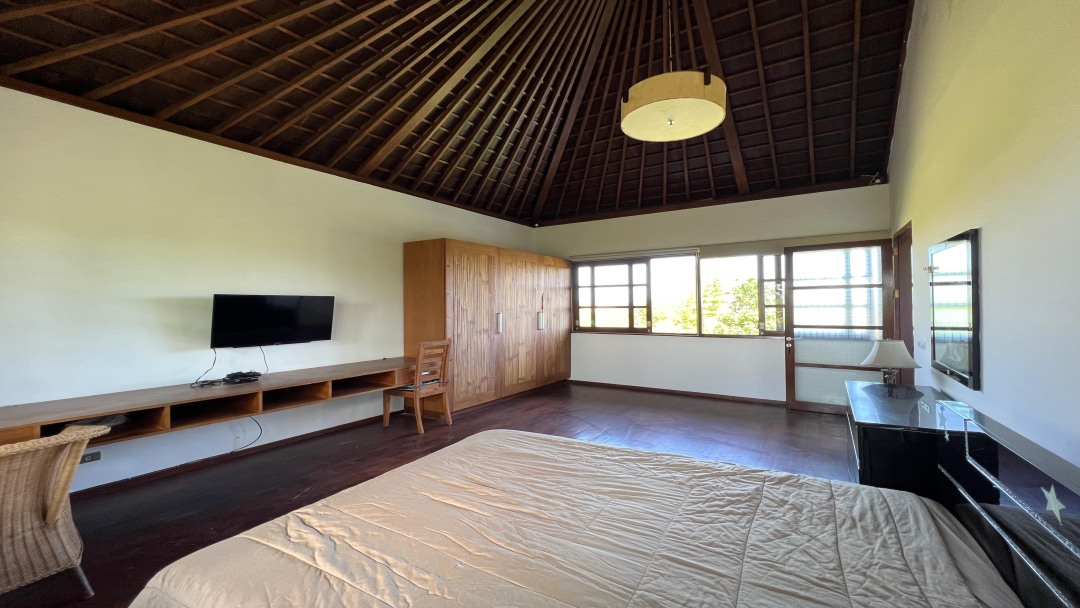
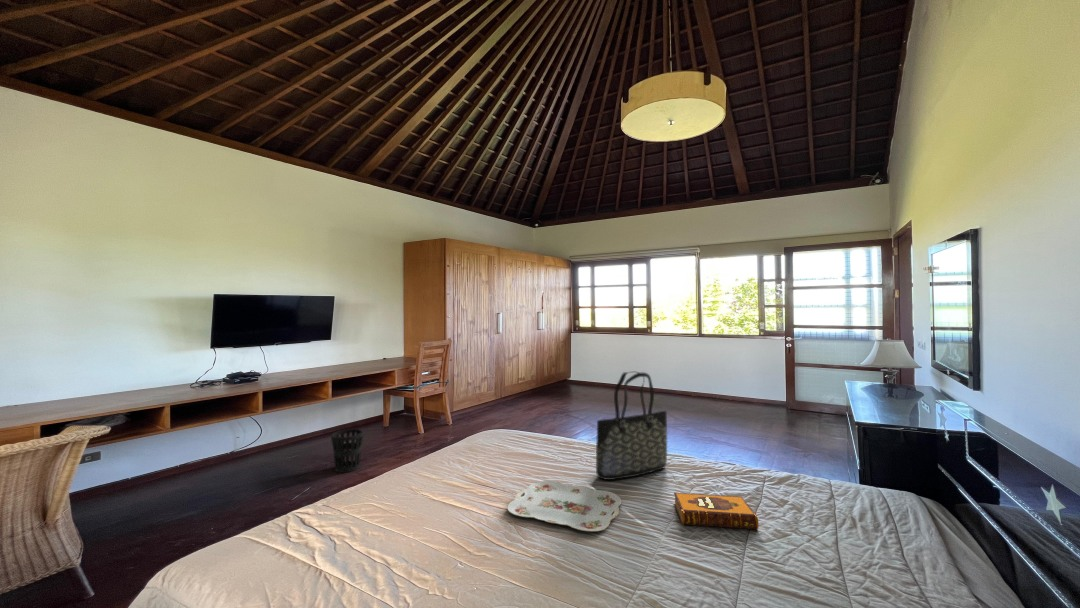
+ tote bag (633, 421)
+ wastebasket (347, 450)
+ hardback book (713, 510)
+ serving tray (565, 504)
